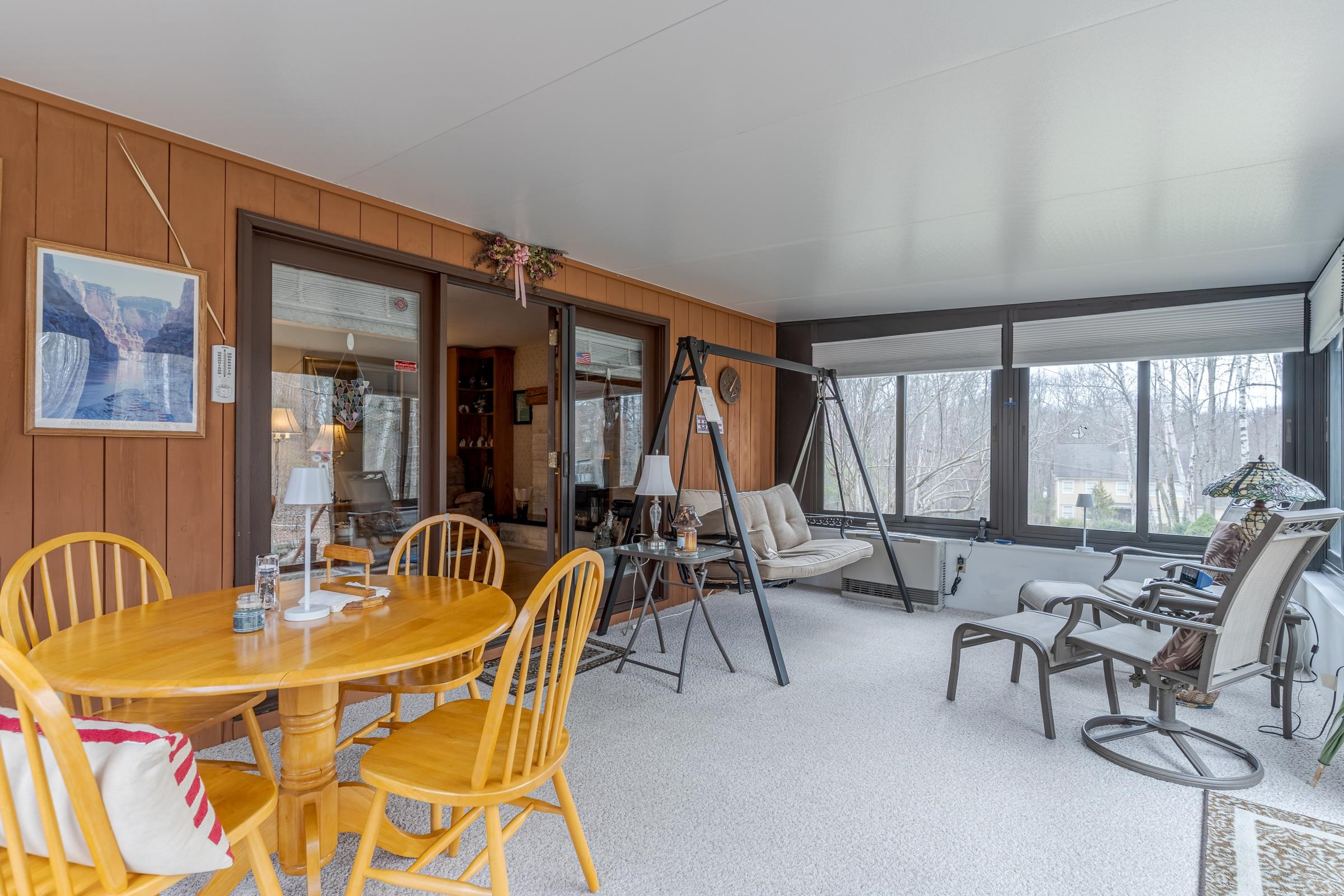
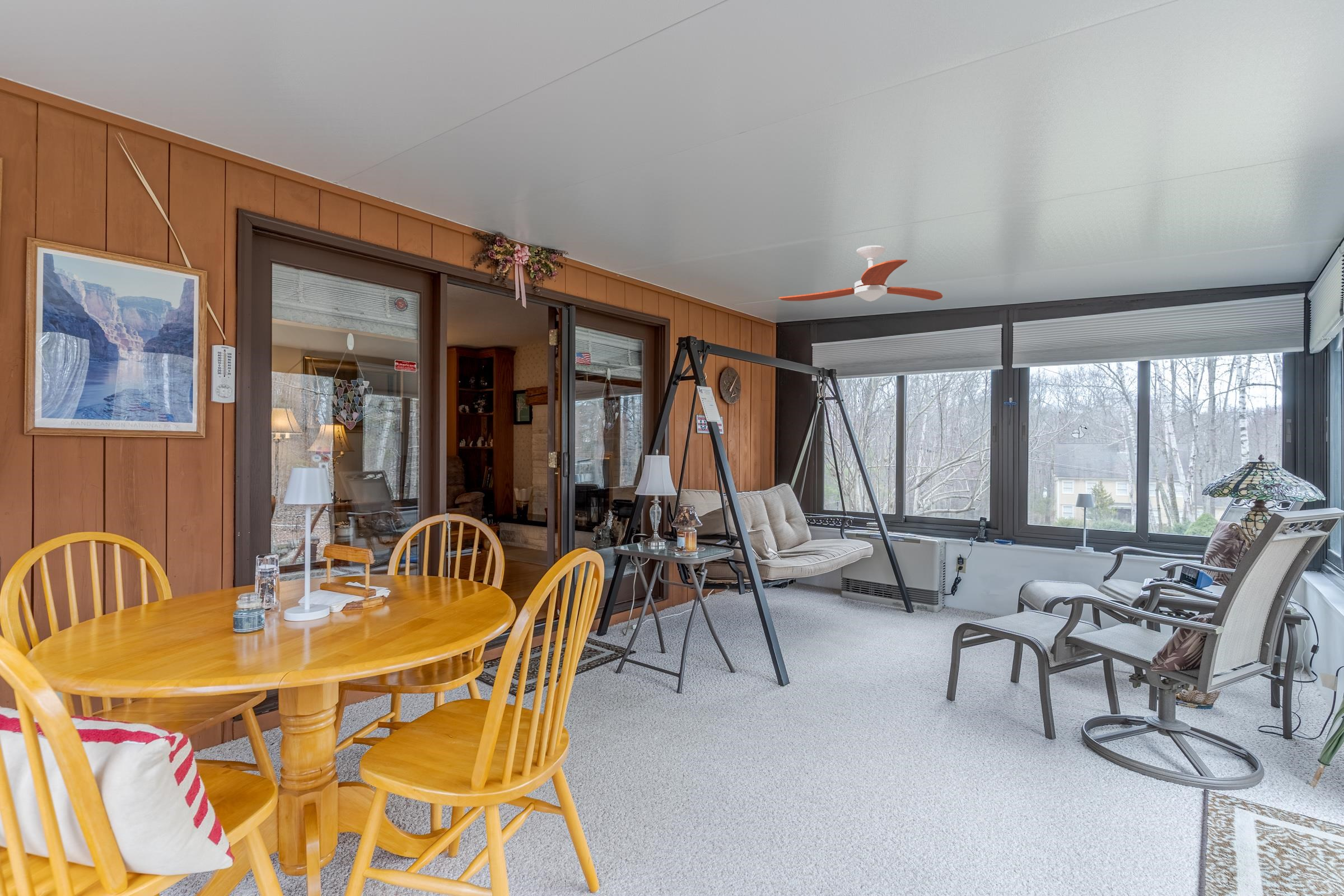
+ ceiling fan (862, 274)
